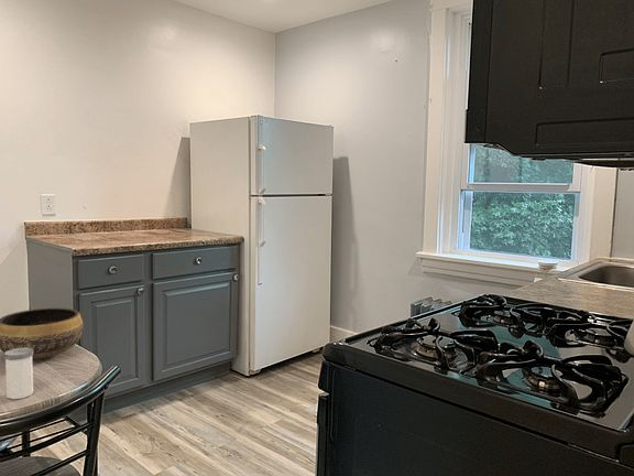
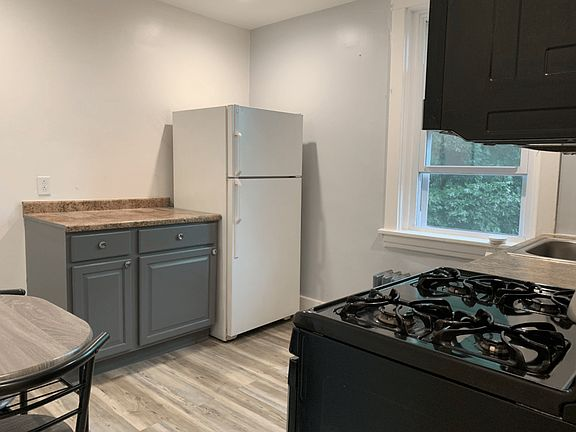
- salt shaker (19, 372)
- bowl (40, 335)
